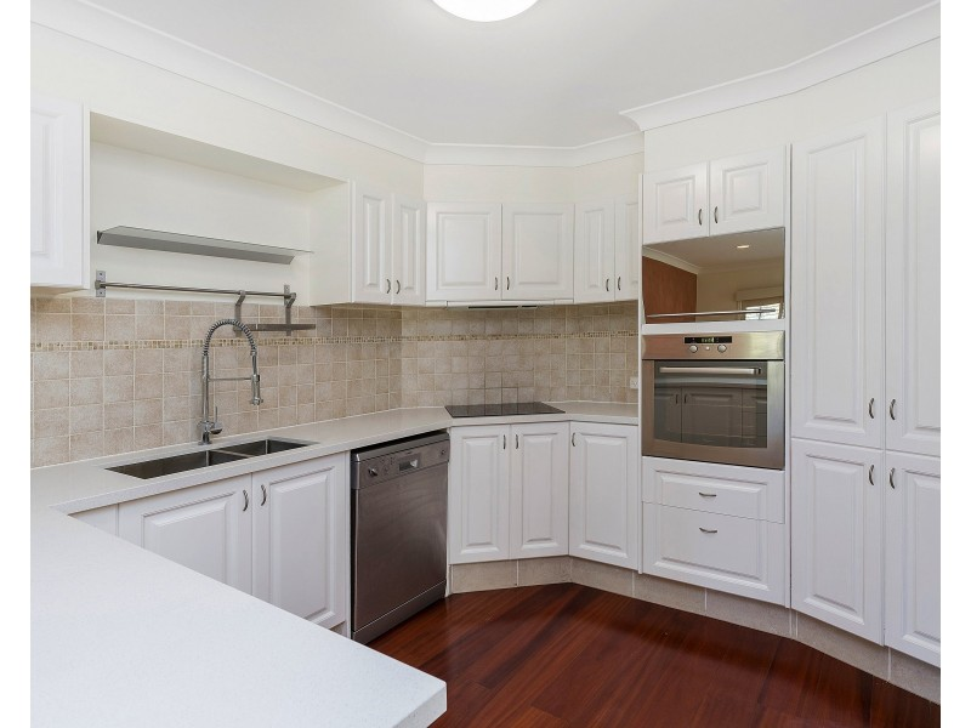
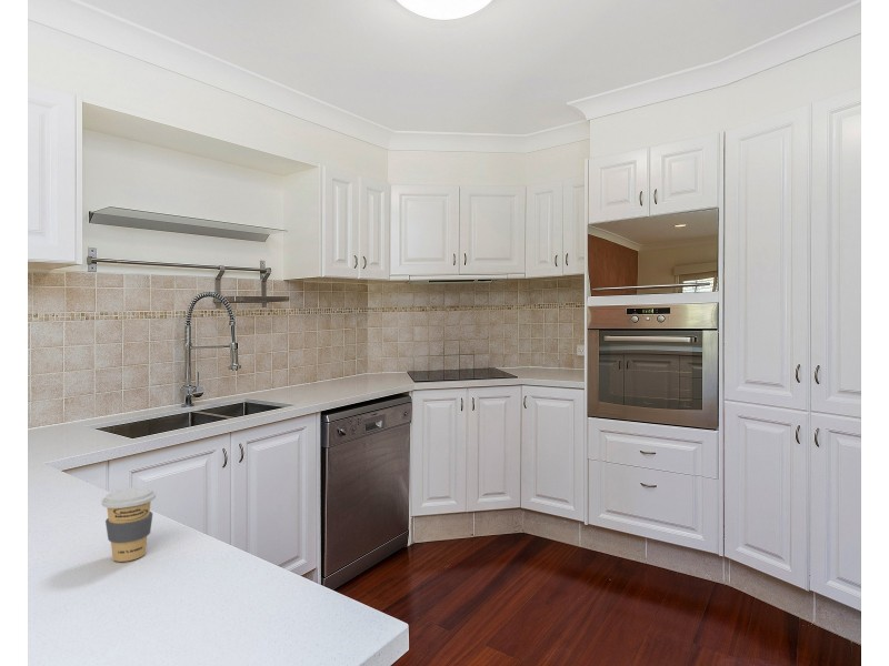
+ coffee cup (129, 524)
